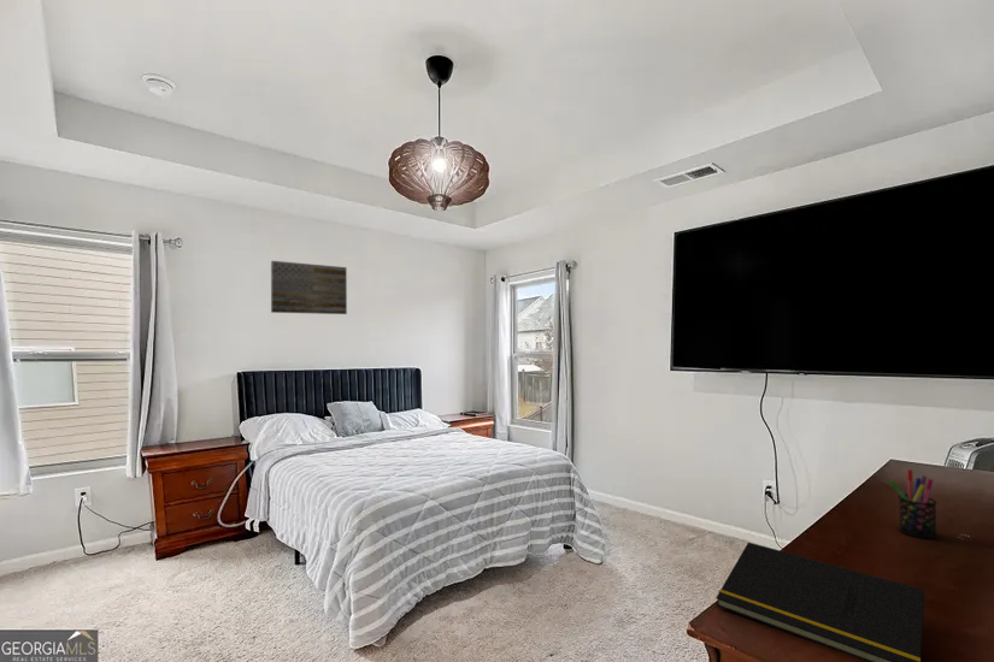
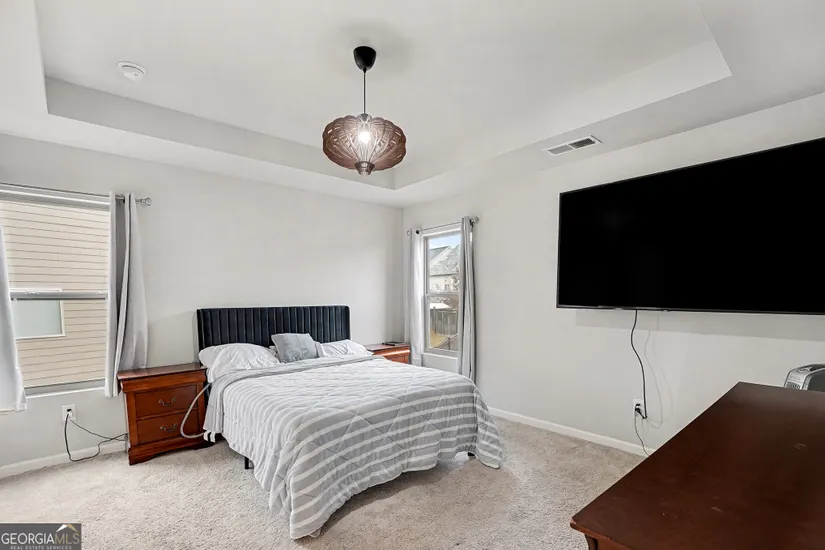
- notepad (817, 597)
- wall art (310, 289)
- pen holder (912, 502)
